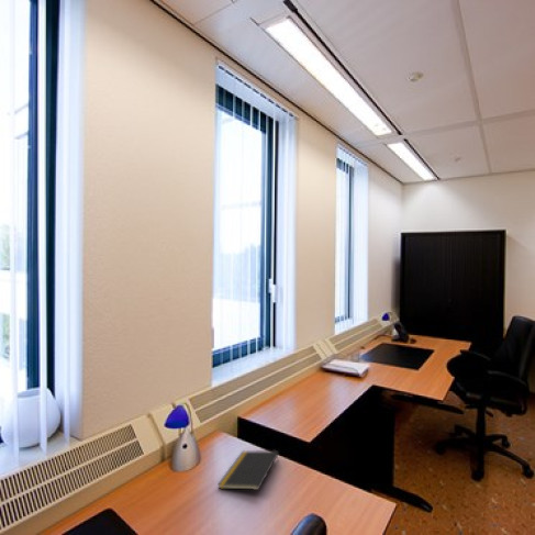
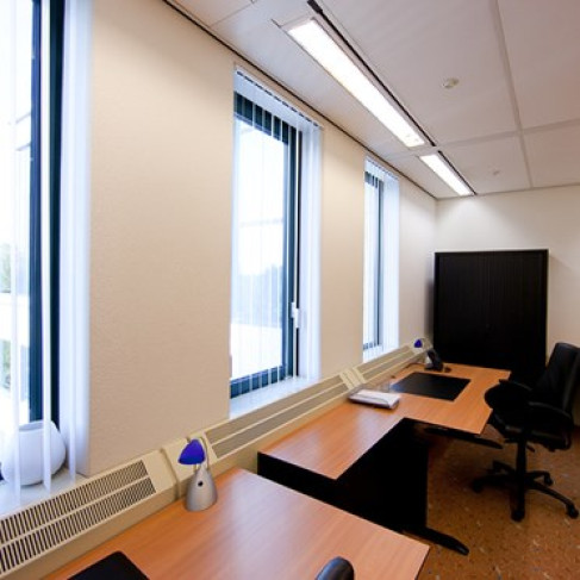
- notepad (249, 468)
